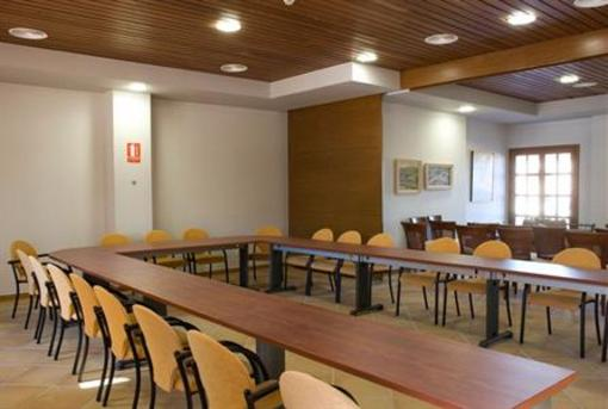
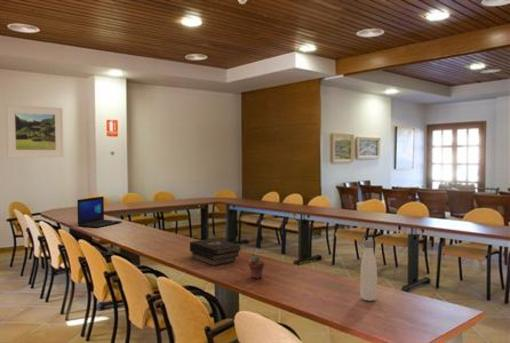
+ water bottle (368, 269)
+ laptop (100, 211)
+ potted succulent (256, 266)
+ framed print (35, 131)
+ book (214, 251)
